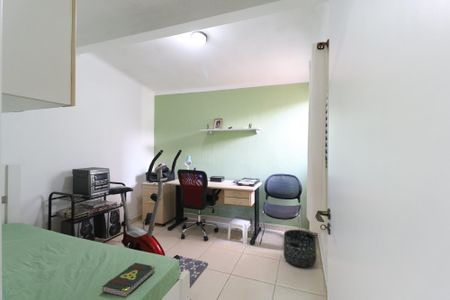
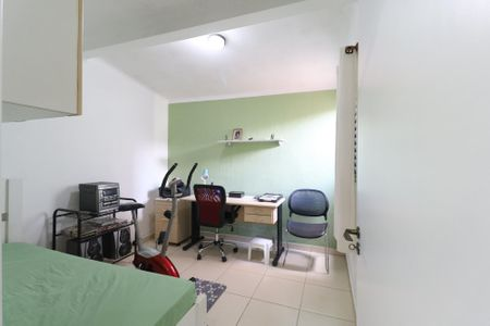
- basket (299, 247)
- book (130, 278)
